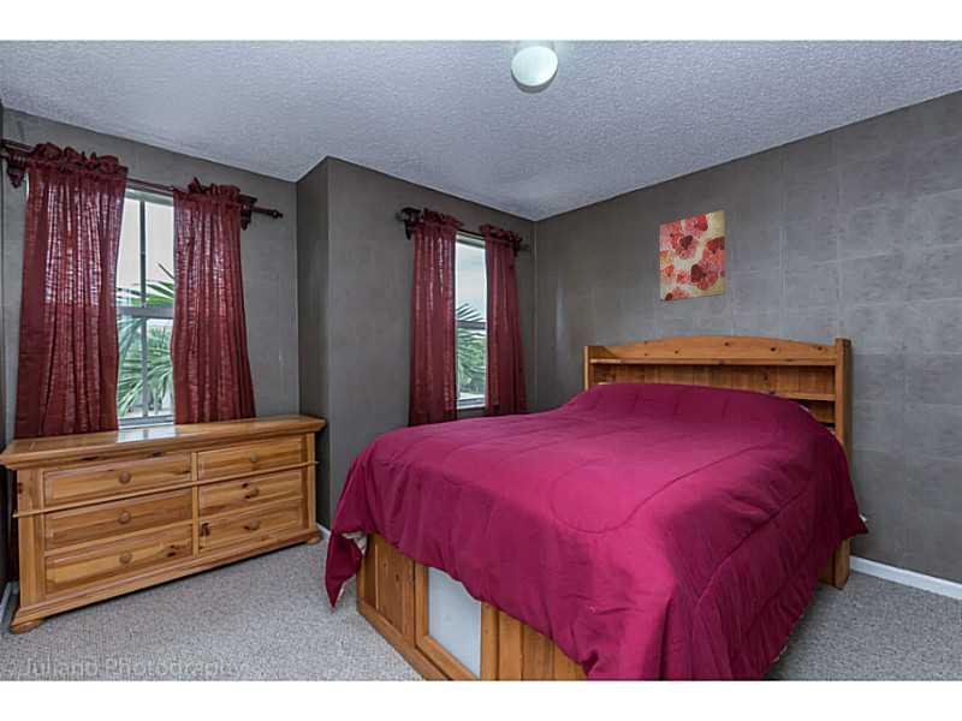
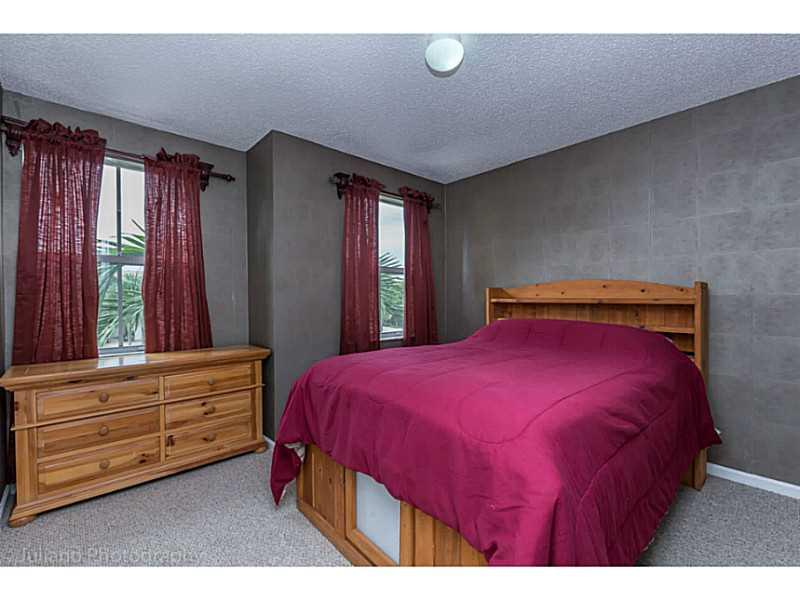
- wall art (690, 257)
